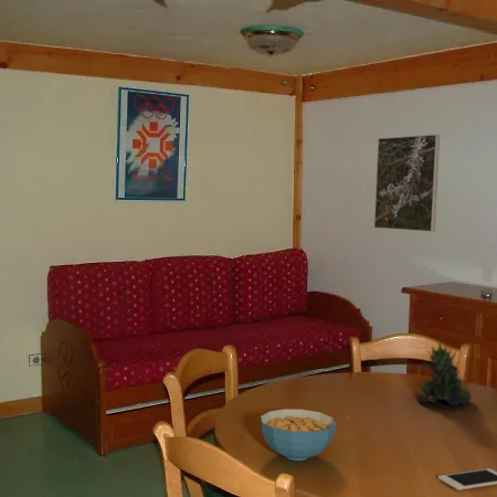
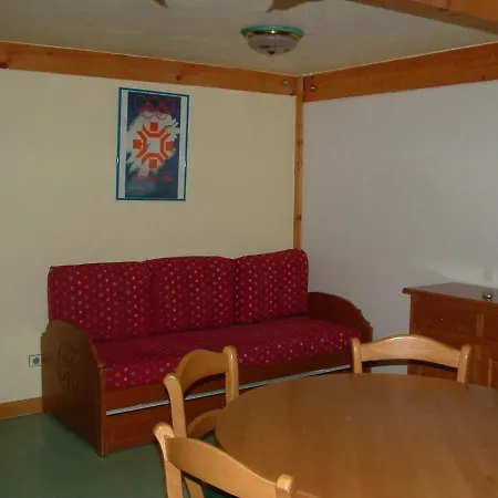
- cell phone (474, 478)
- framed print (405, 183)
- succulent plant (443, 371)
- cereal bowl (297, 437)
